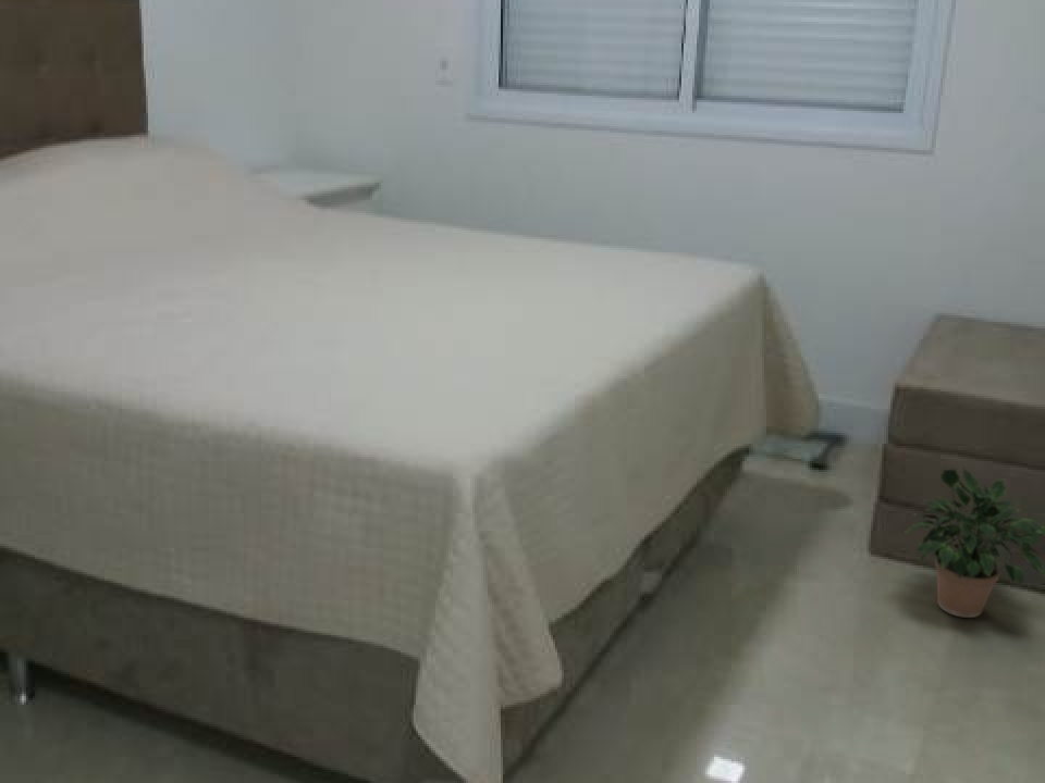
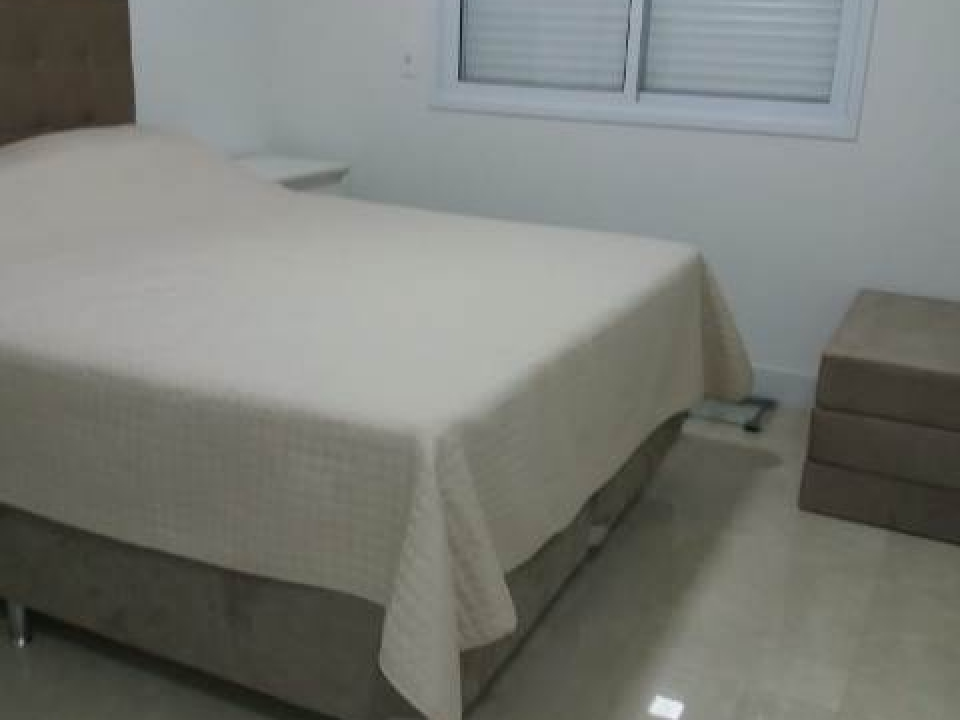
- potted plant (984, 543)
